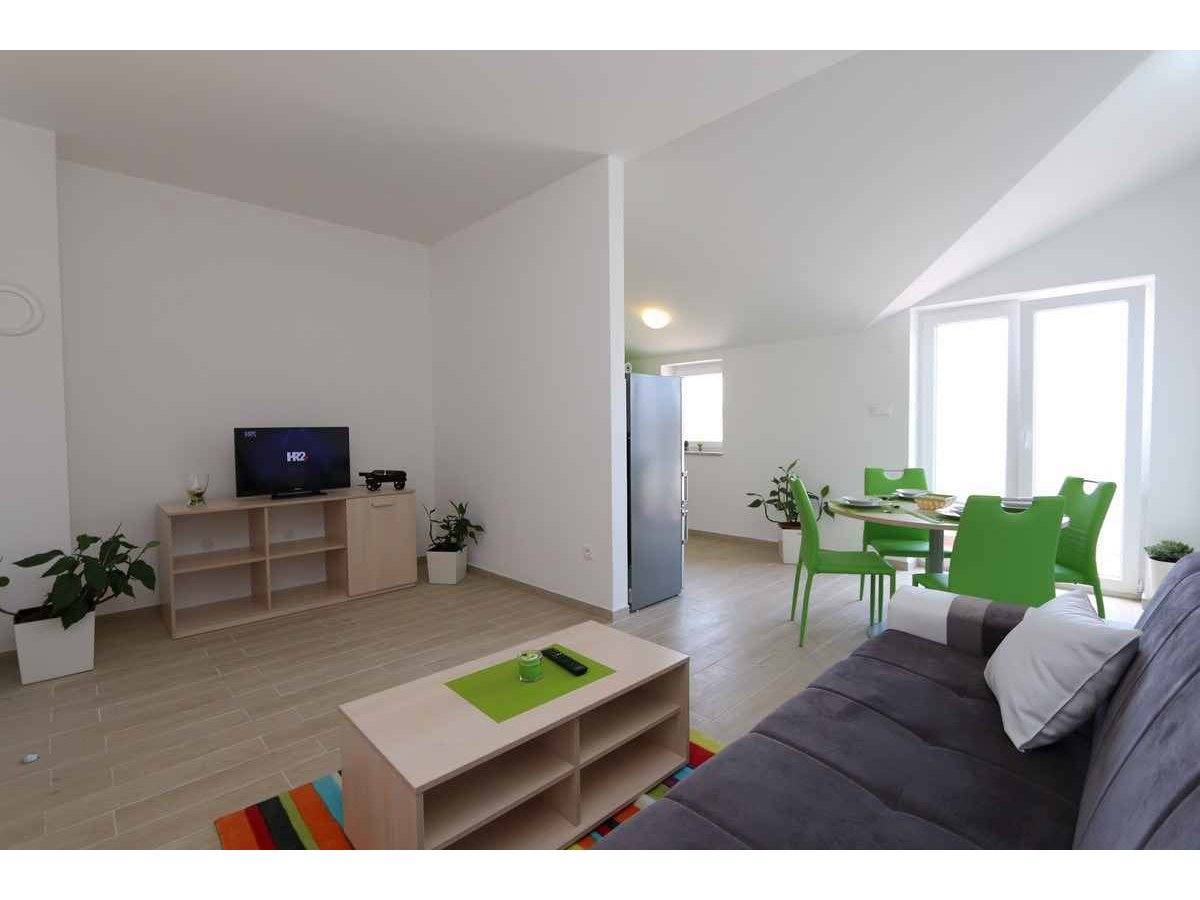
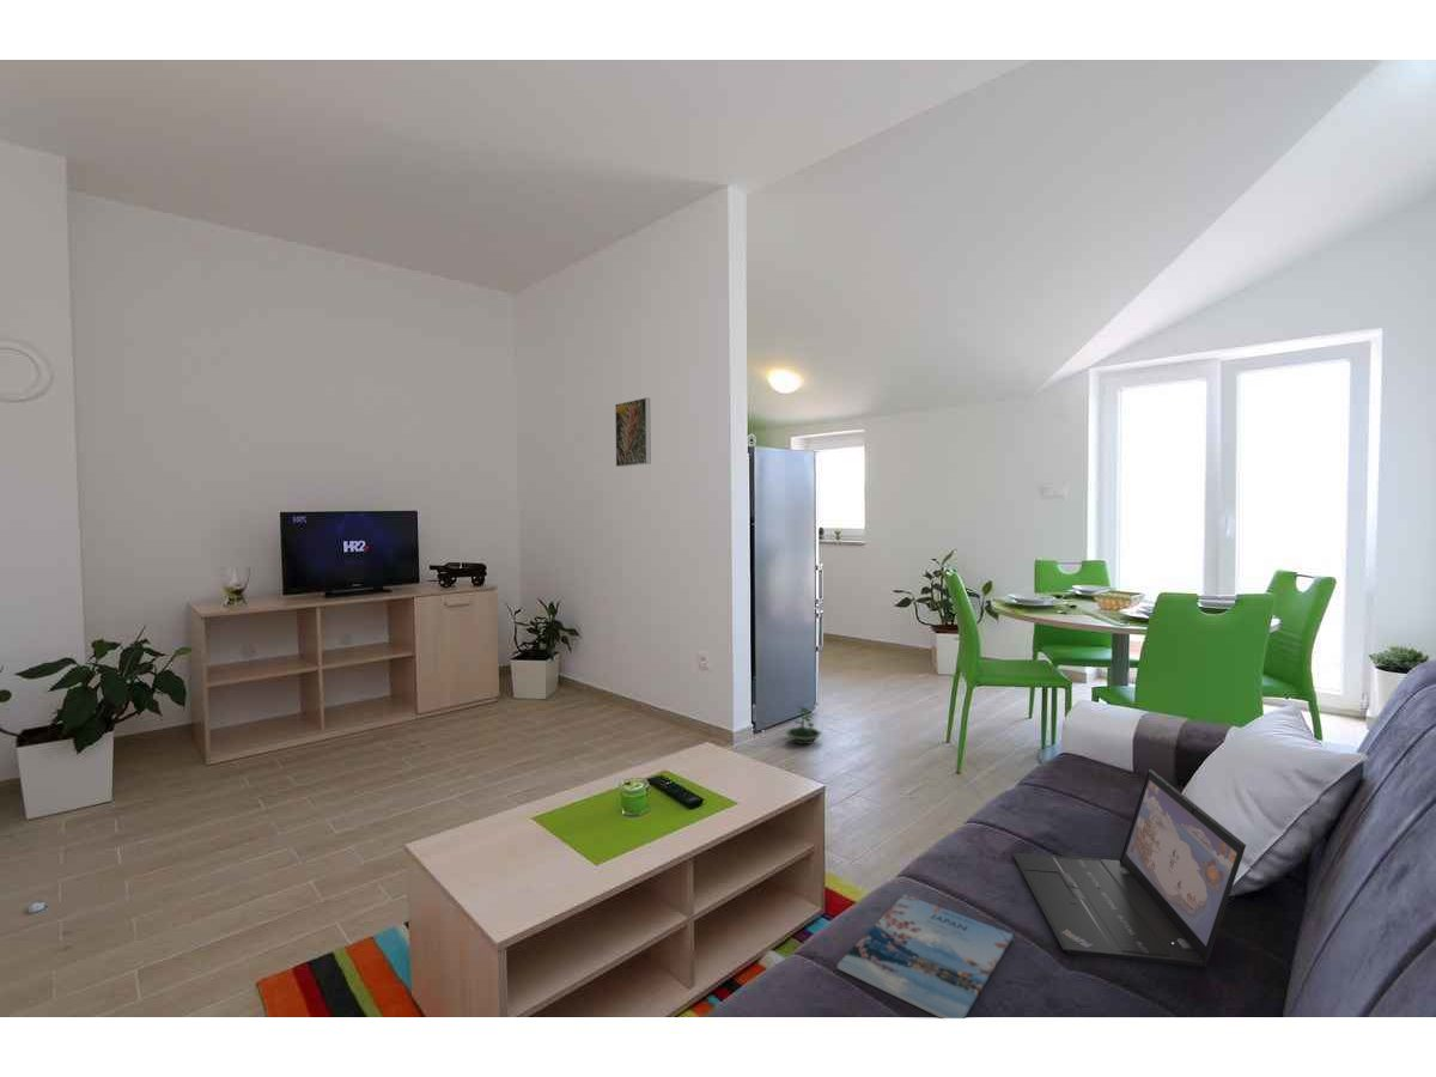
+ terrarium (802, 712)
+ magazine (927, 950)
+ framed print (632, 433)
+ laptop (1108, 859)
